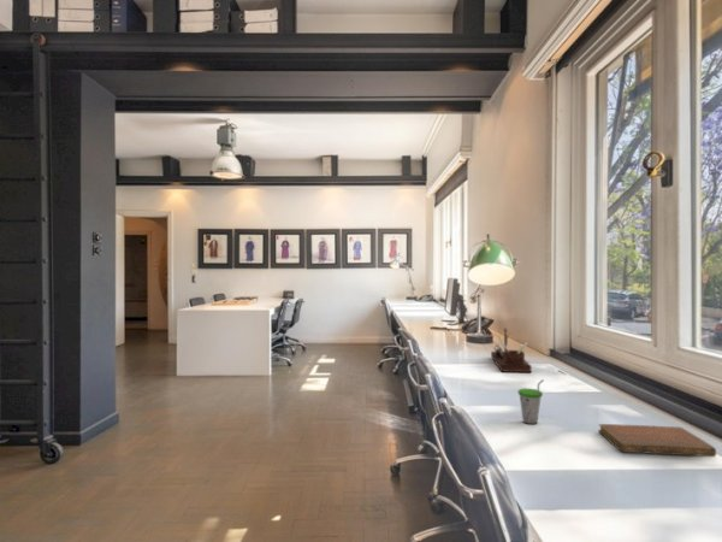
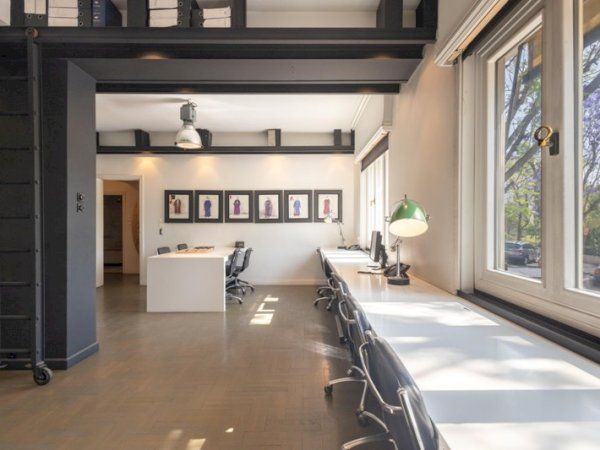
- desk organizer (509, 350)
- cup (529, 399)
- notebook (652, 438)
